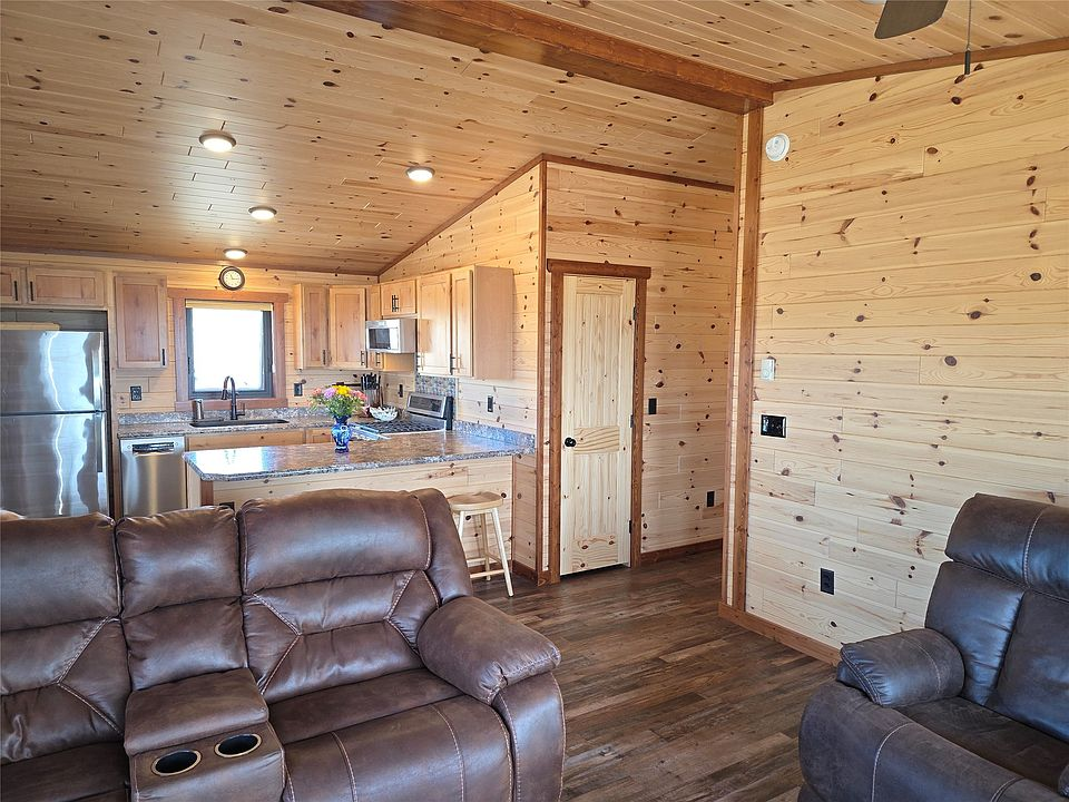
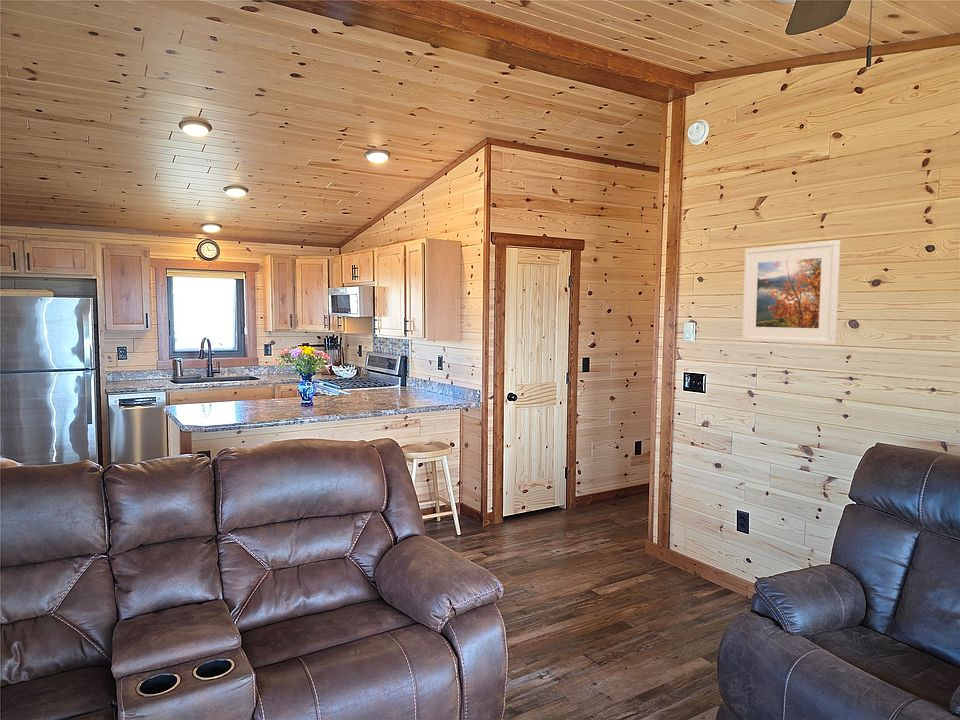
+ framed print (787, 294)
